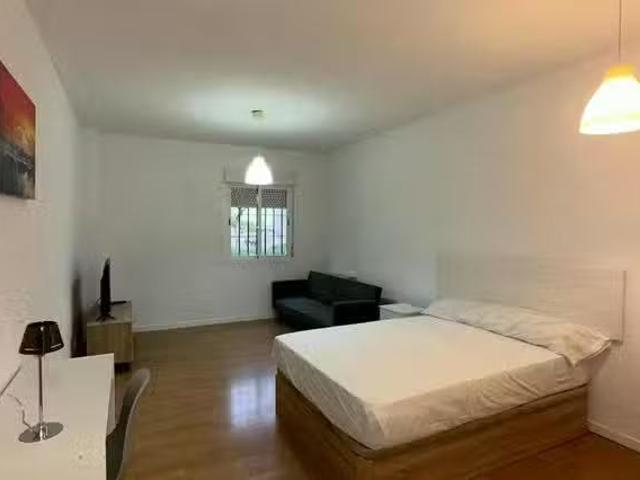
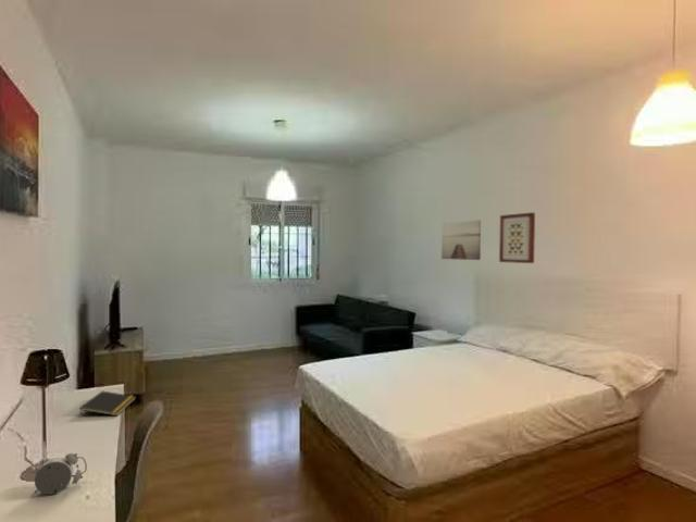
+ alarm clock (58, 473)
+ wall art (460, 240)
+ notepad (109, 402)
+ wall art (515, 238)
